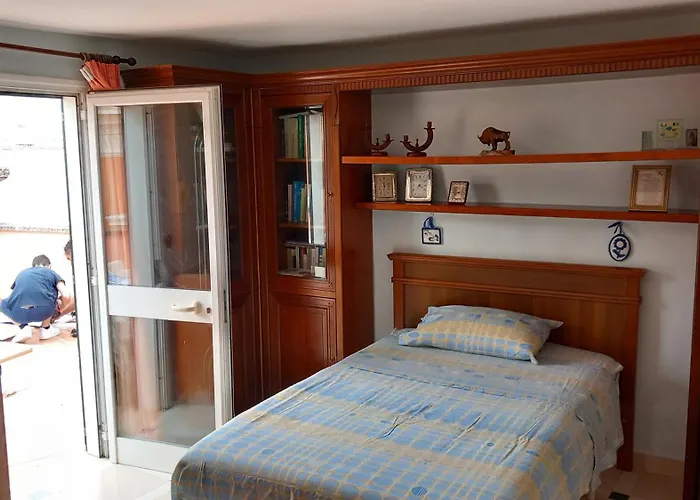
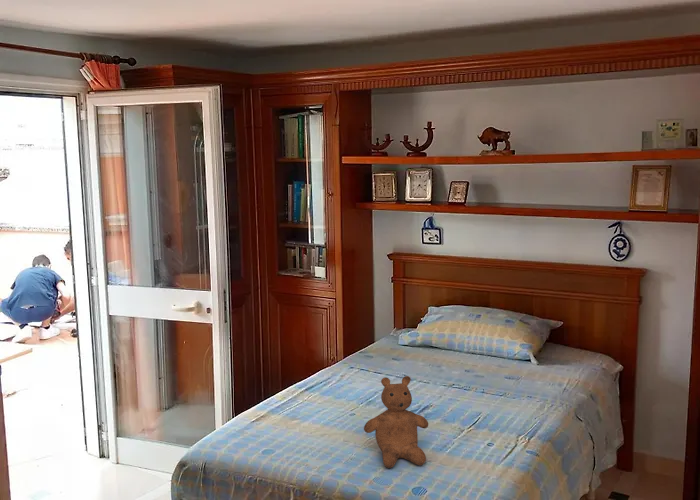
+ teddy bear (399, 419)
